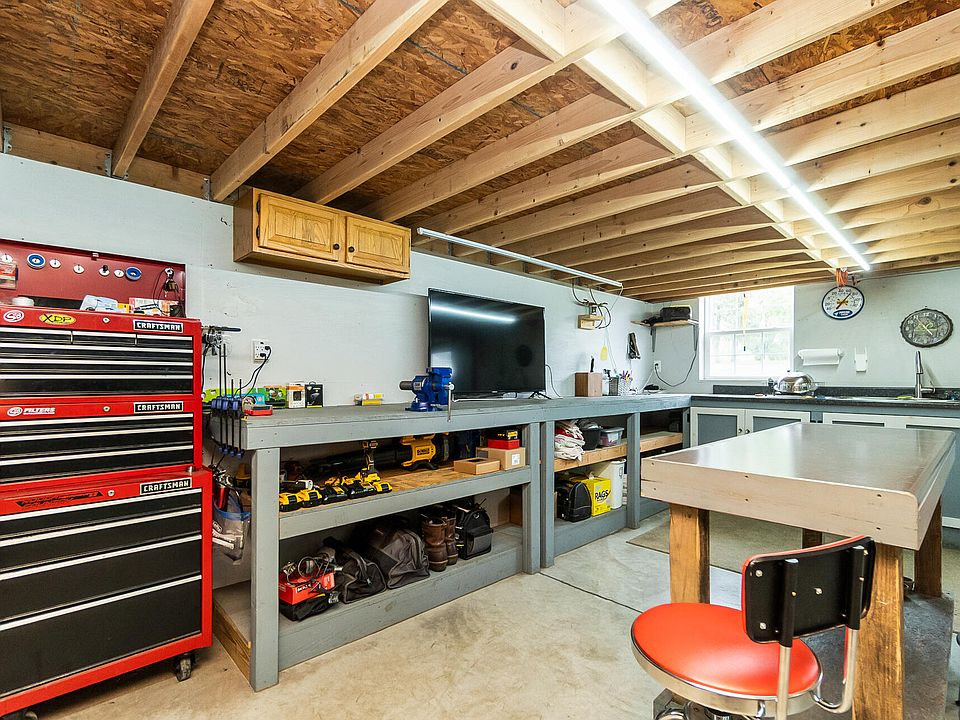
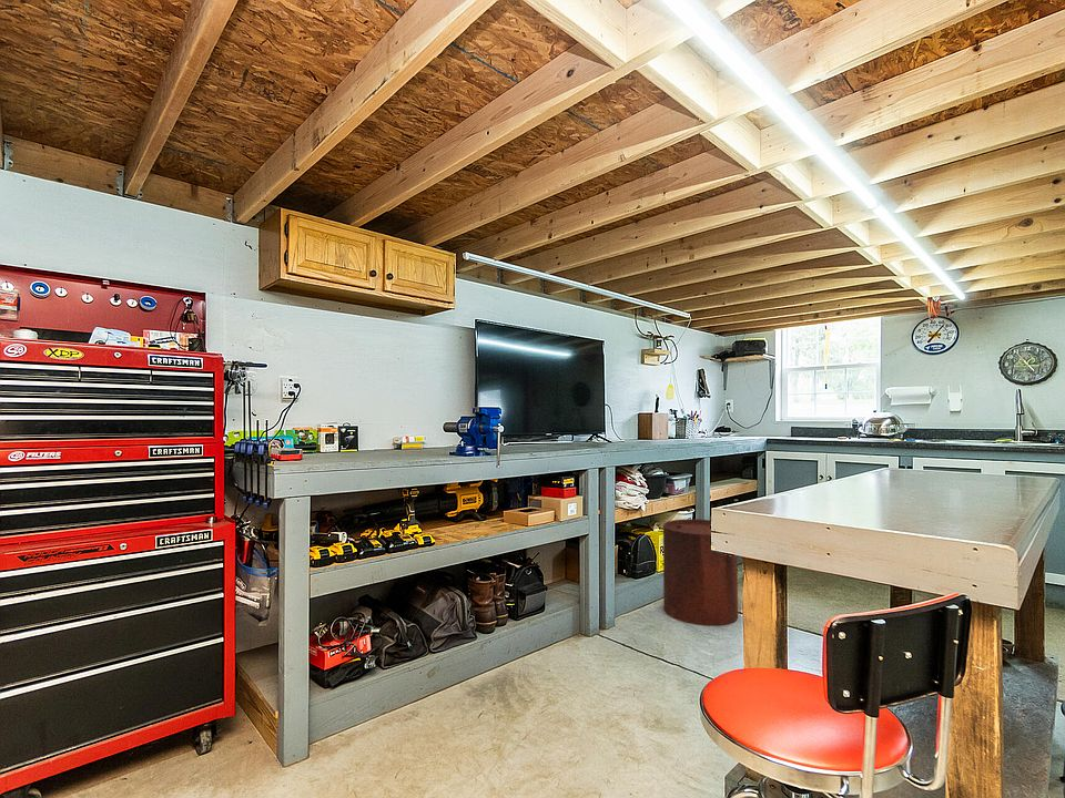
+ trash can (699, 569)
